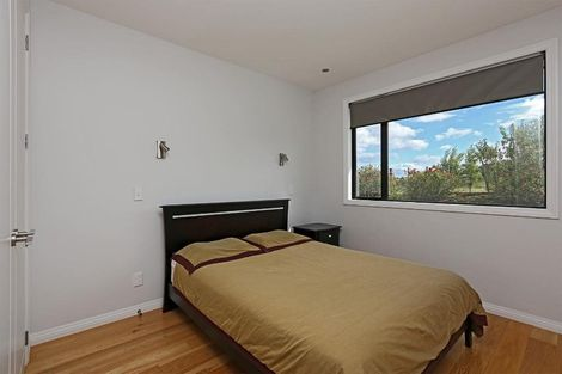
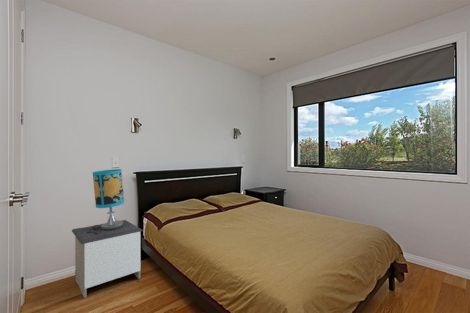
+ table lamp (106, 200)
+ nightstand (107, 253)
